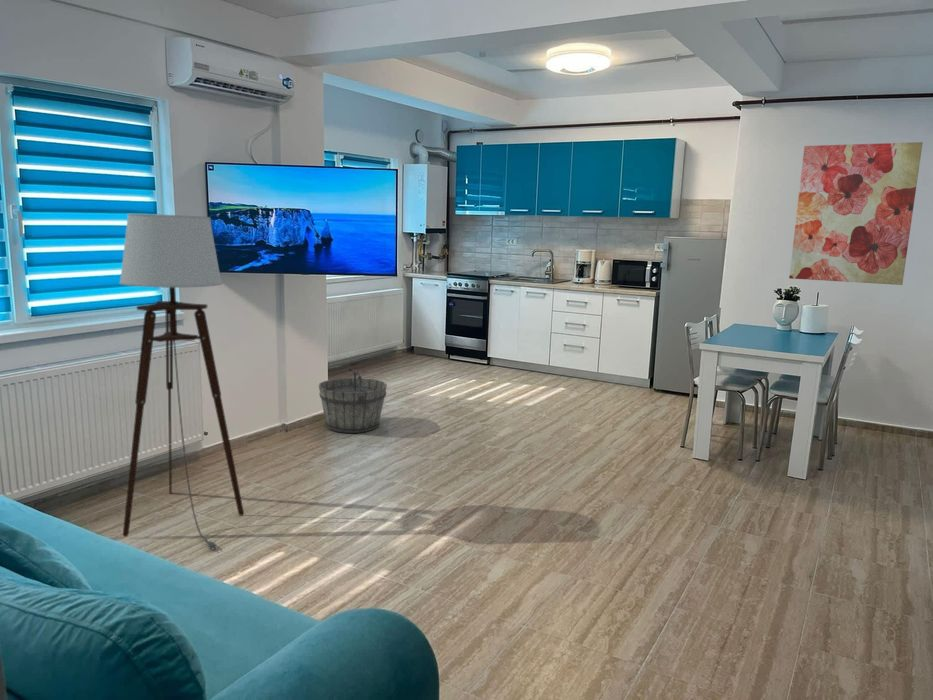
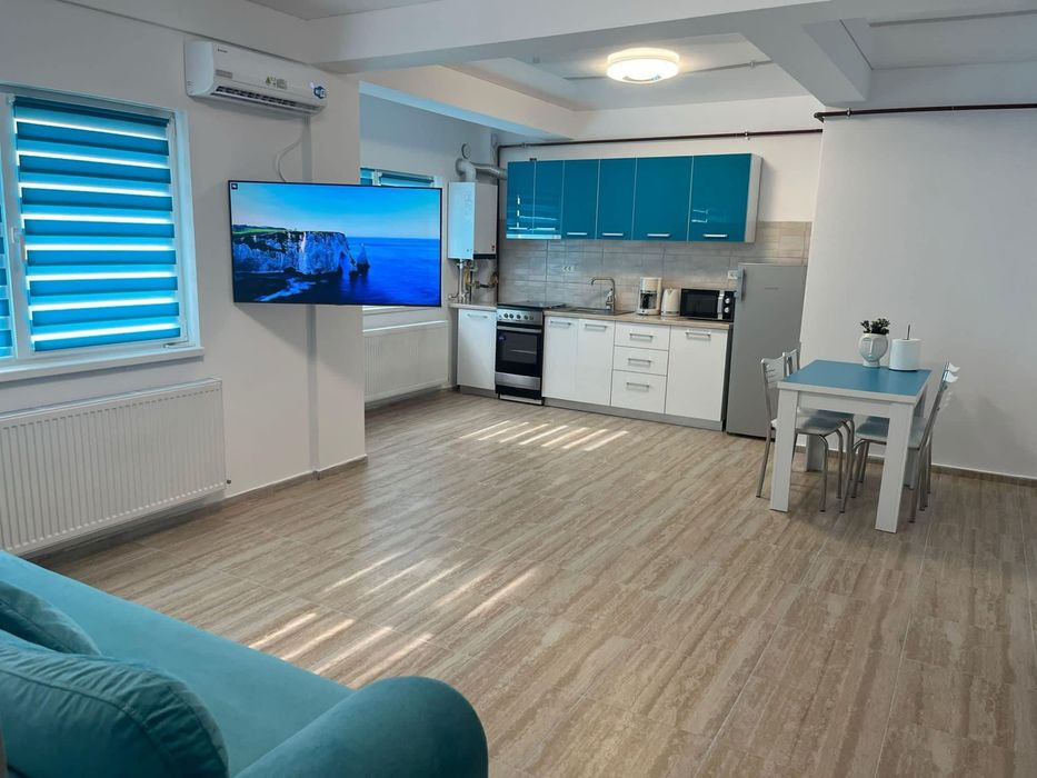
- floor lamp (177, 374)
- wooden bucket (353, 397)
- wall art (852, 214)
